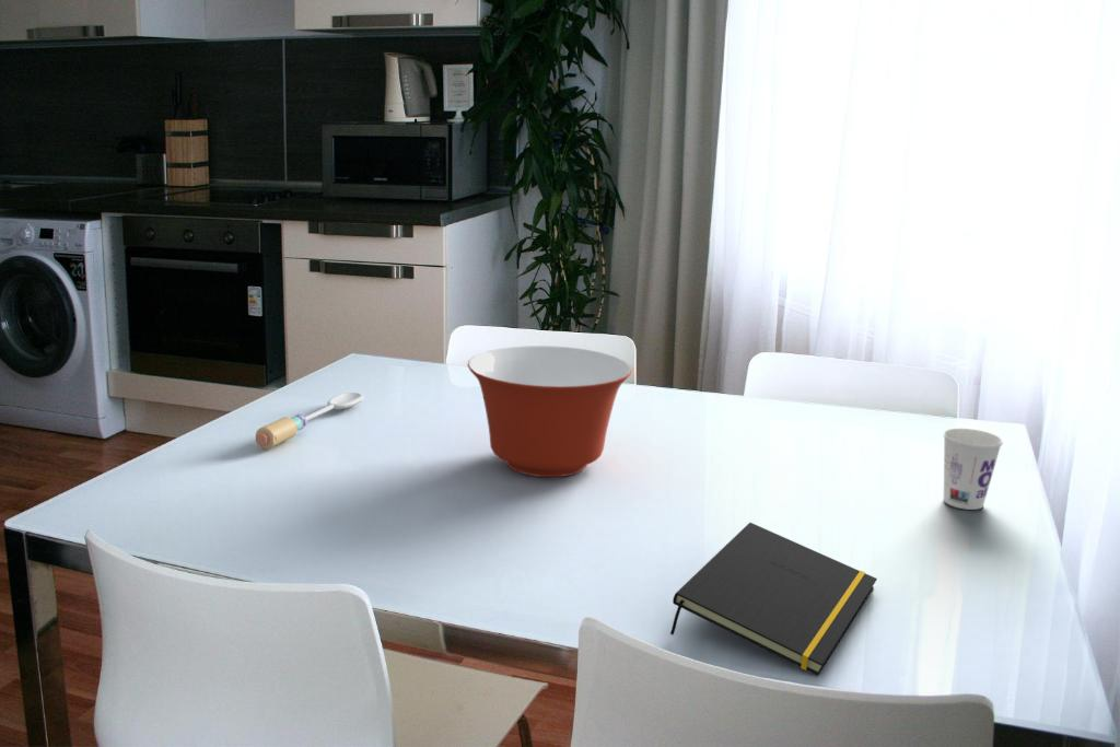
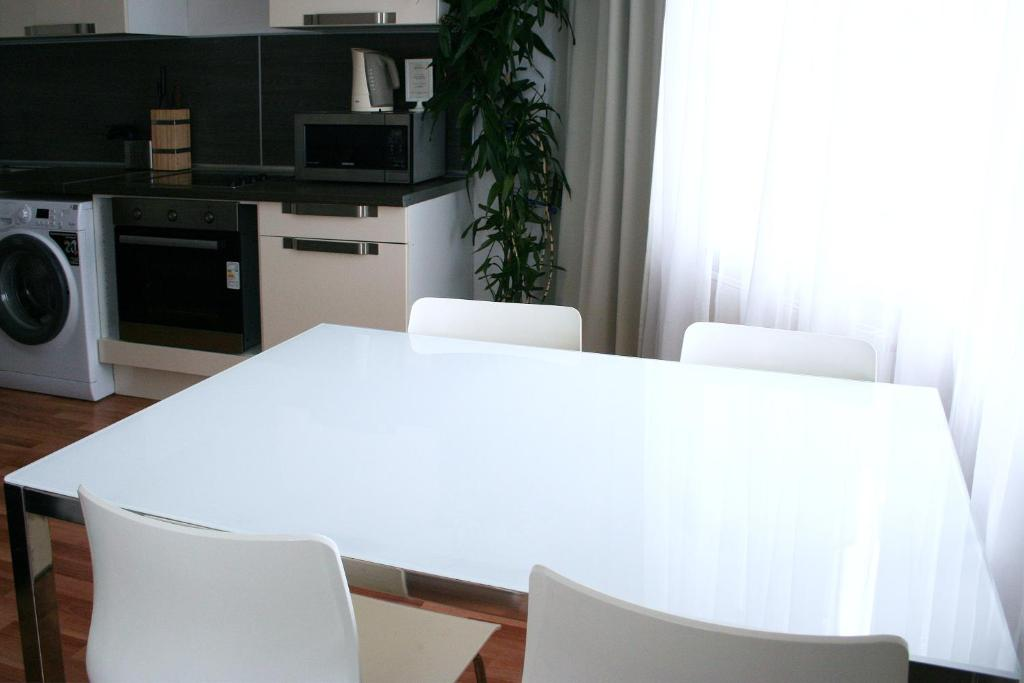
- notepad (780, 590)
- mixing bowl (548, 413)
- spoon (313, 415)
- cup (968, 469)
